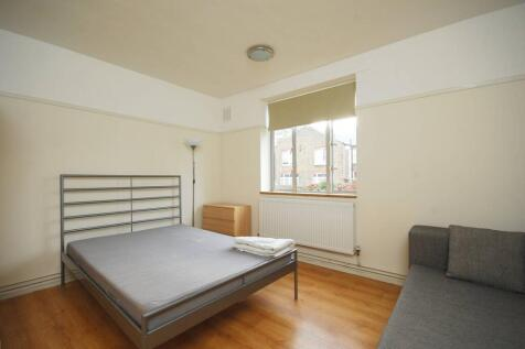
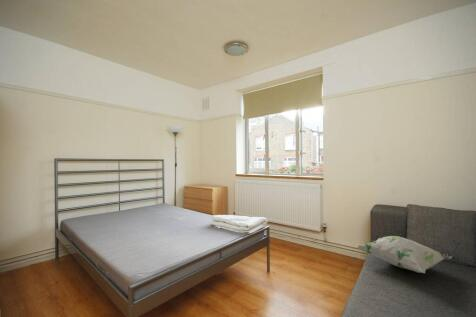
+ decorative pillow (403, 252)
